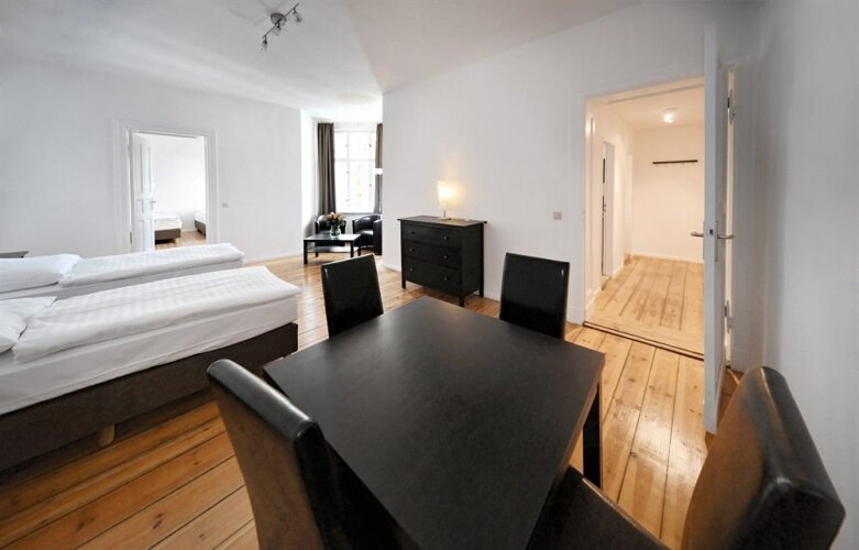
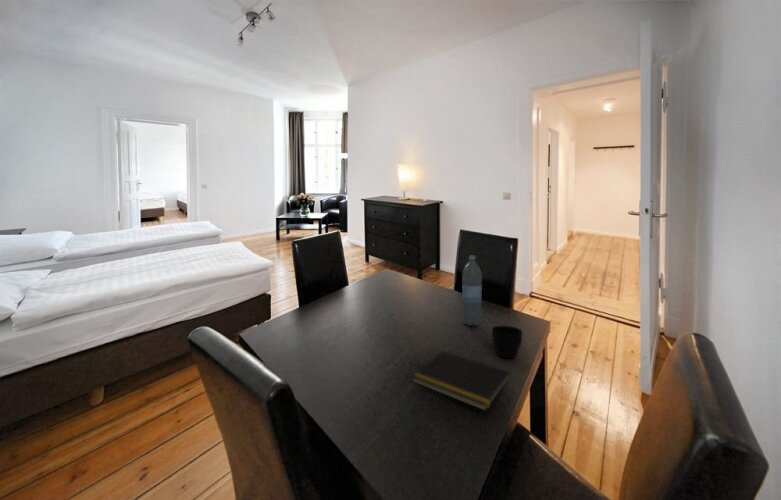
+ notepad (460, 376)
+ cup (507, 341)
+ water bottle (471, 290)
